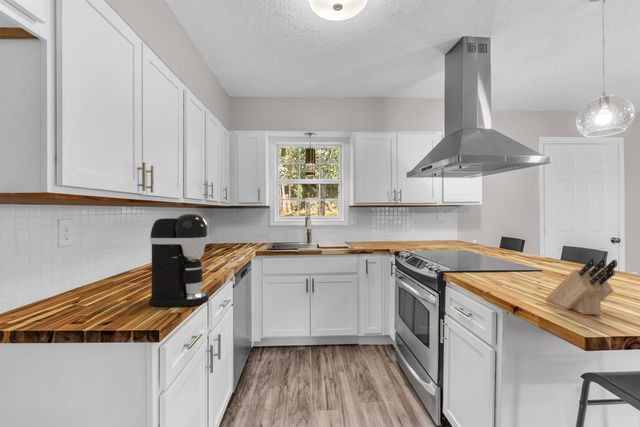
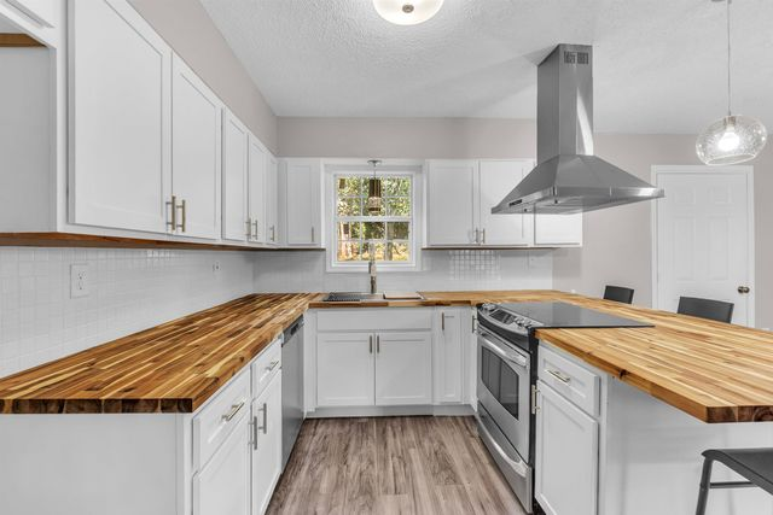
- coffee maker (179, 257)
- knife block (580, 282)
